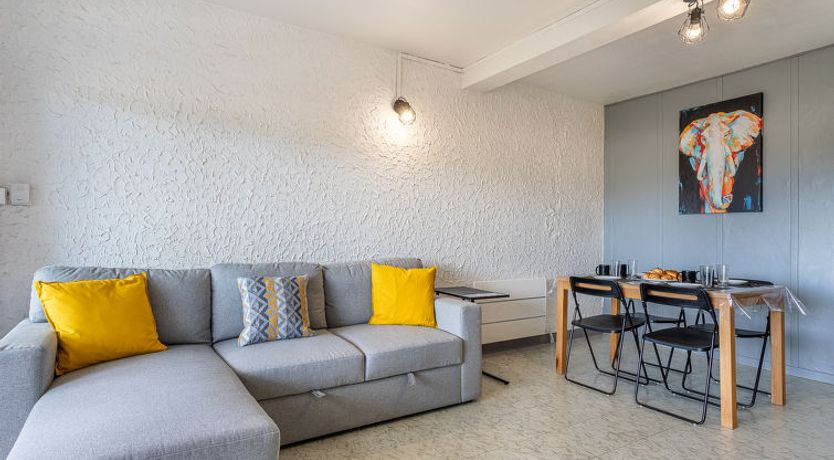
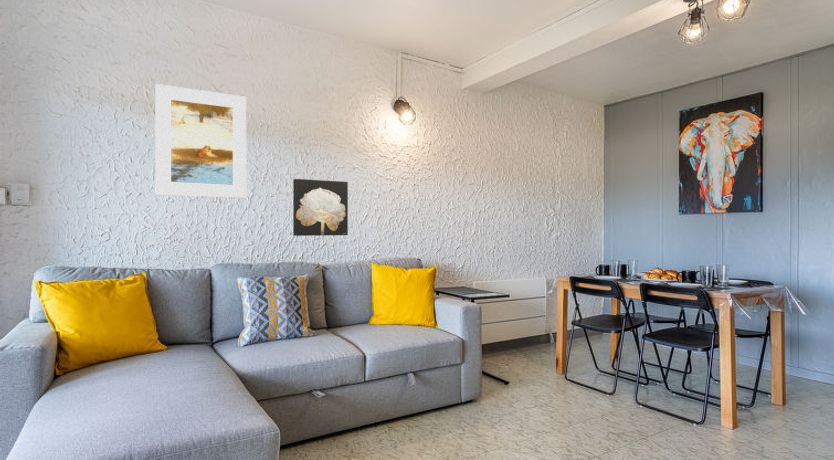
+ wall art (321, 208)
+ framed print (202, 143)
